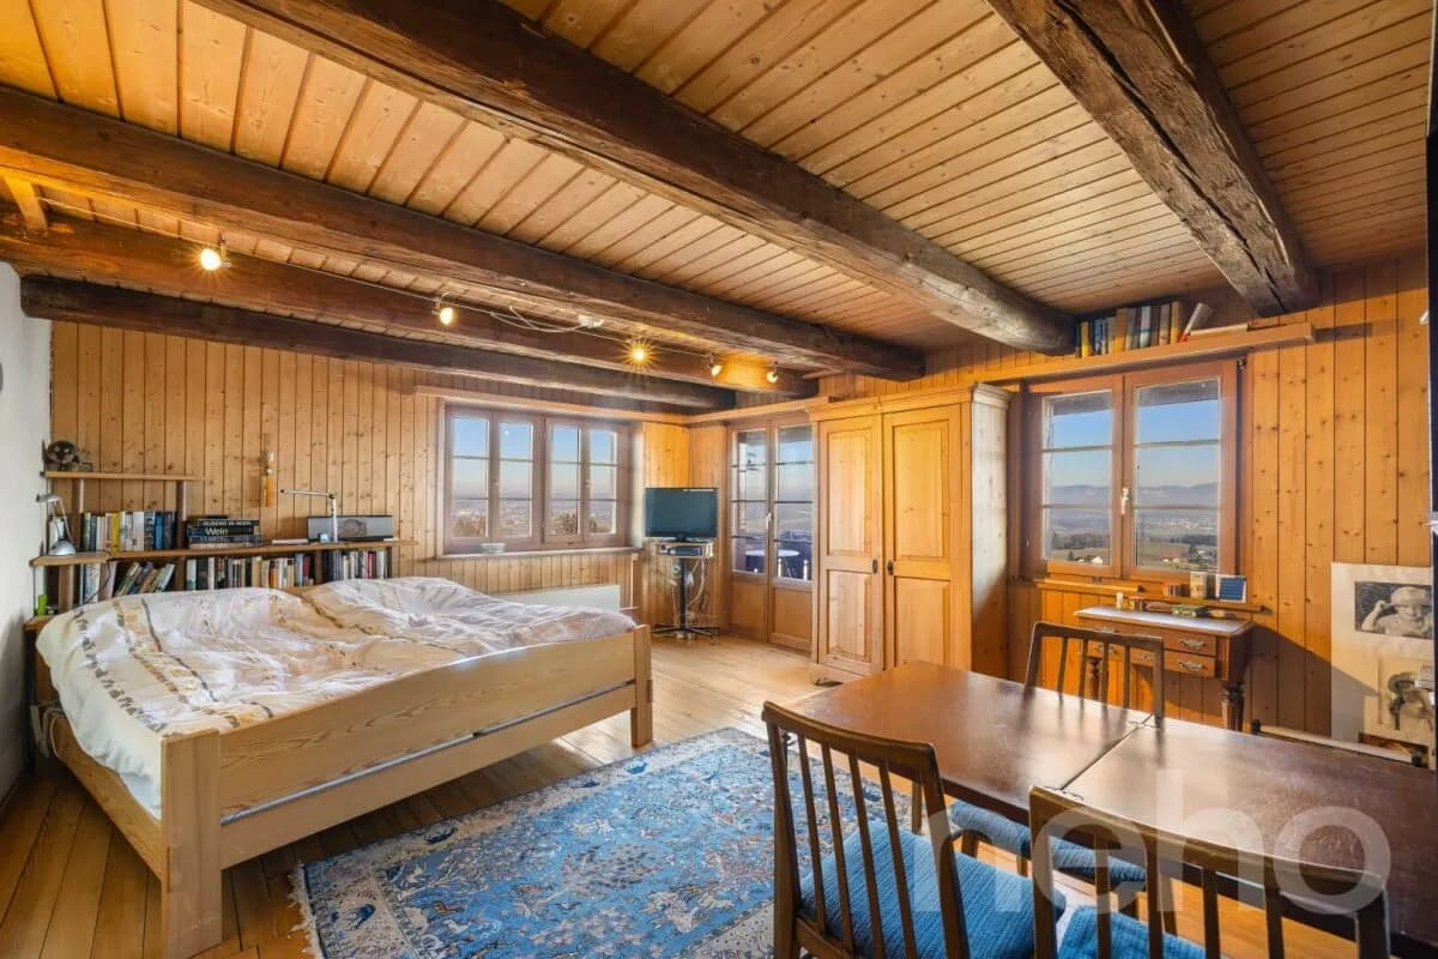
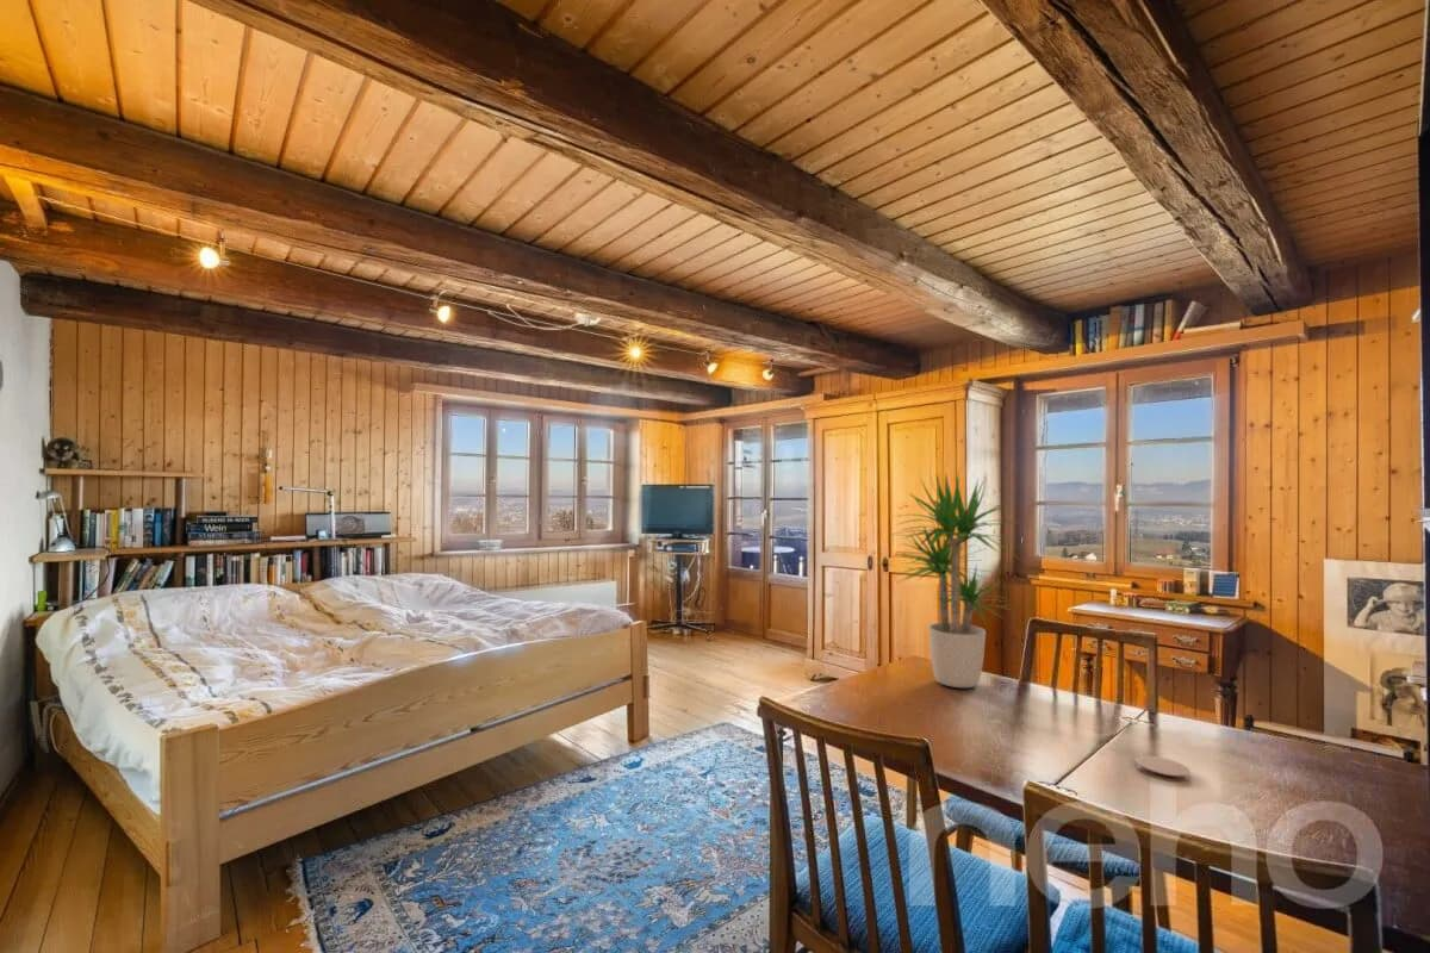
+ potted plant (951, 578)
+ coaster (1162, 767)
